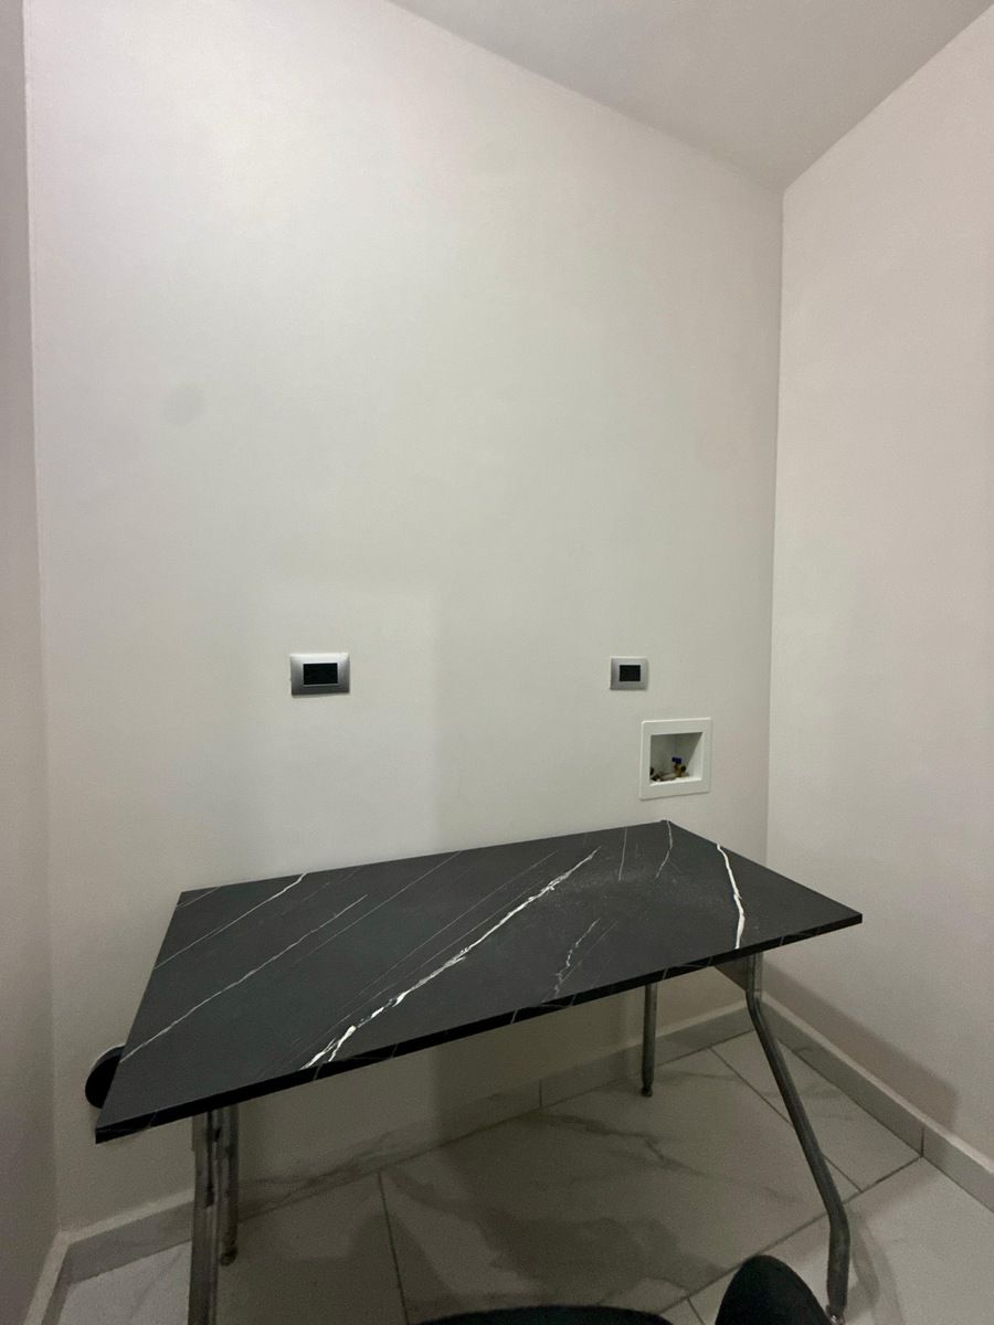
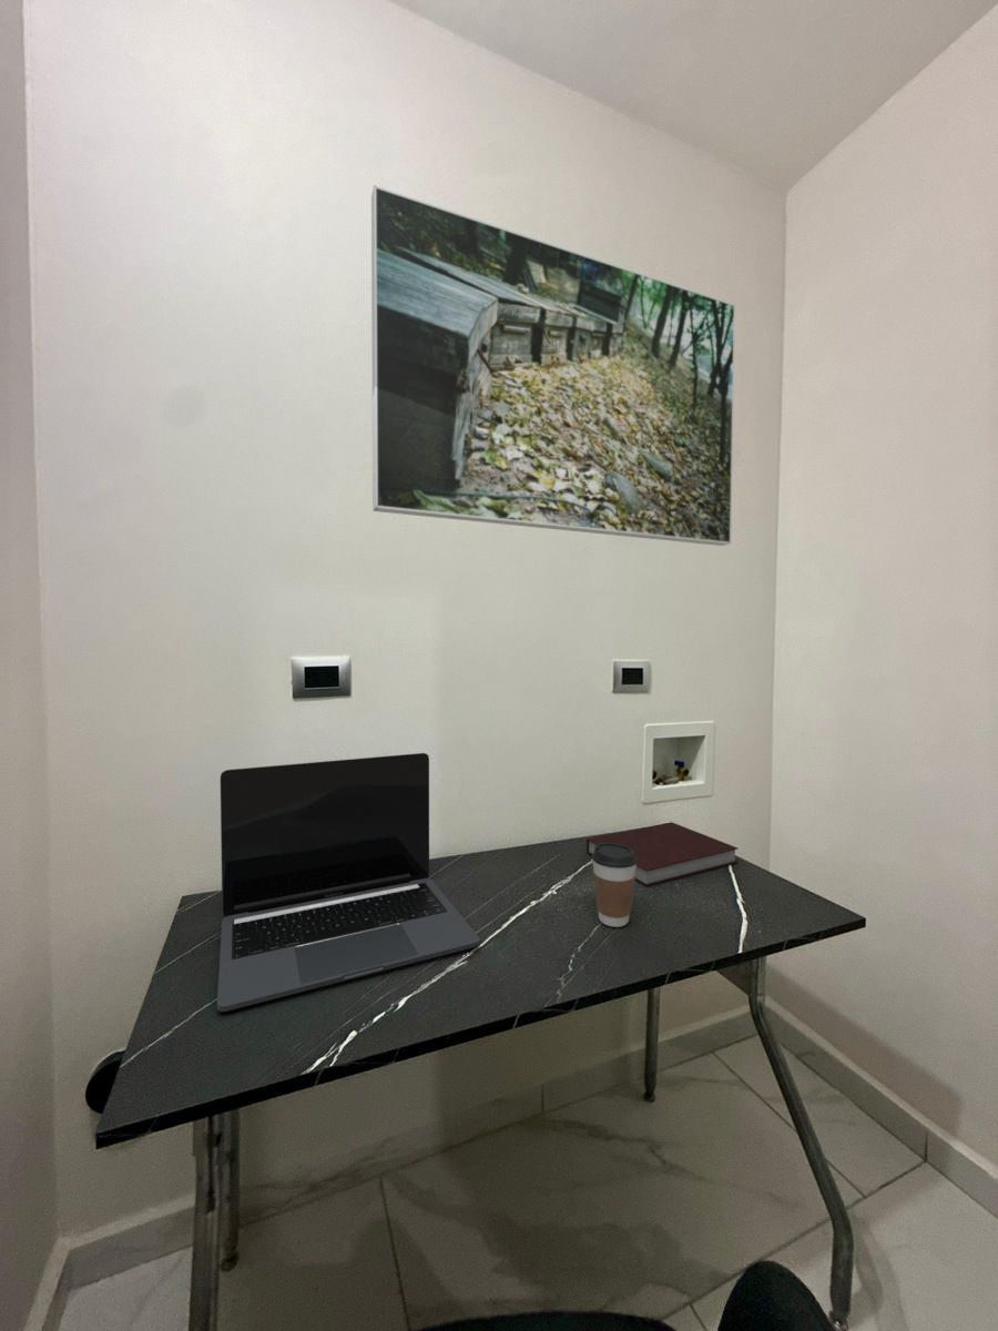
+ coffee cup (613, 884)
+ notebook (660, 850)
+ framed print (577, 395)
+ laptop (345, 855)
